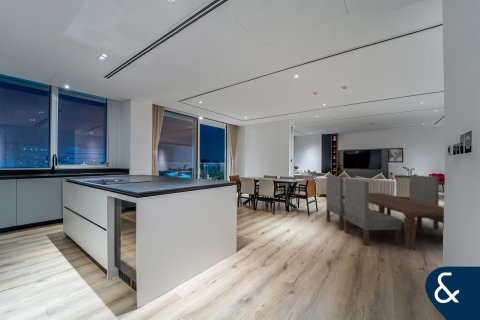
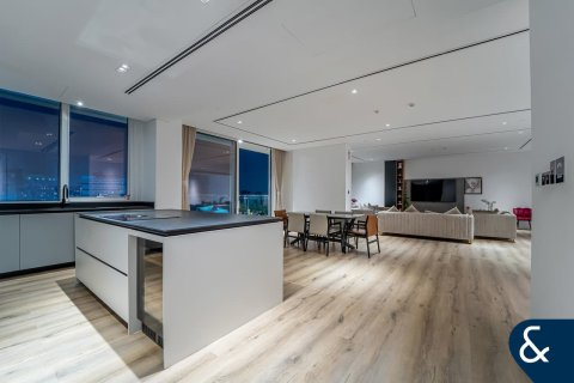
- dining table (392, 204)
